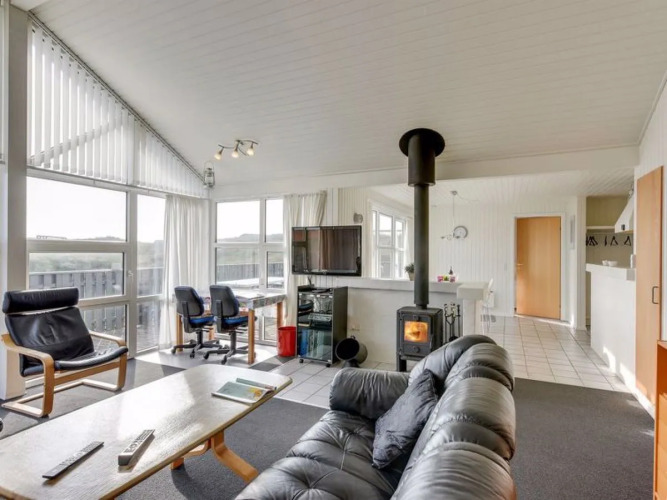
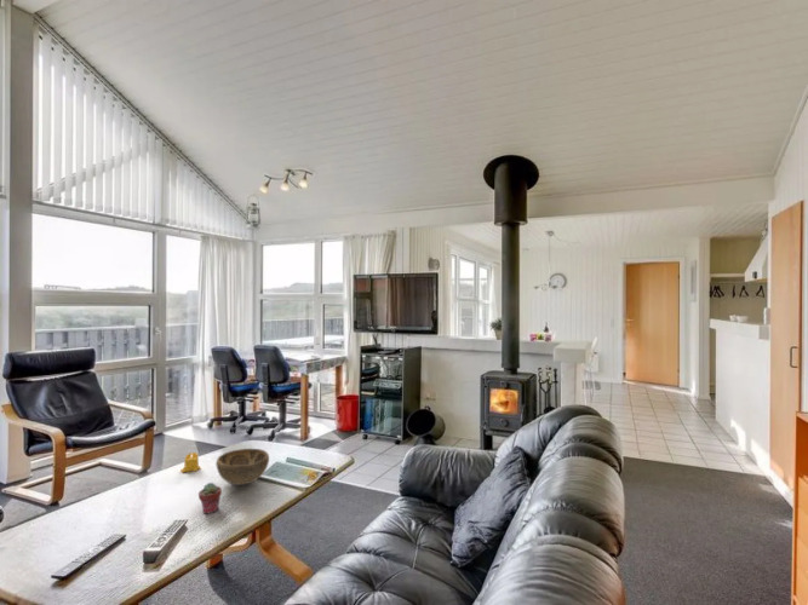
+ potted succulent (210, 496)
+ candle (190, 461)
+ decorative bowl (242, 468)
